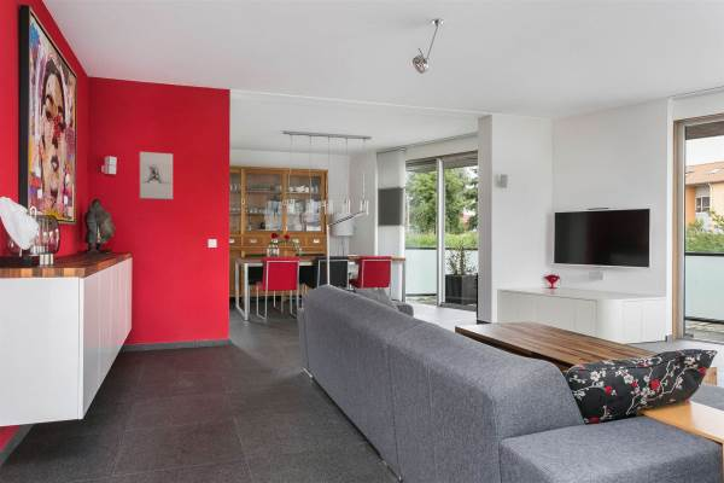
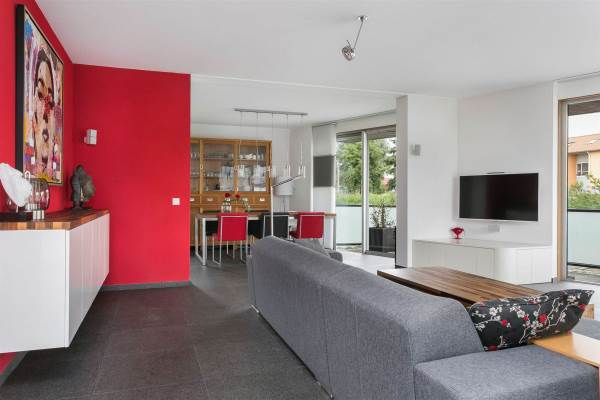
- wall sculpture (156, 175)
